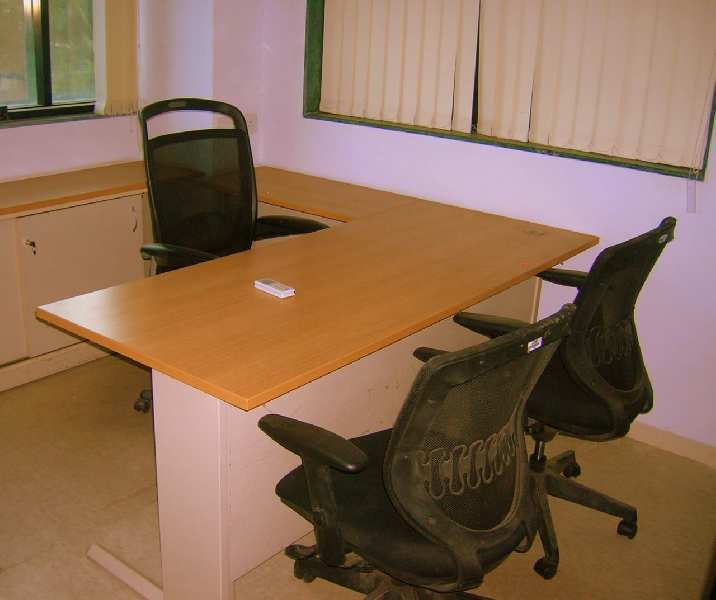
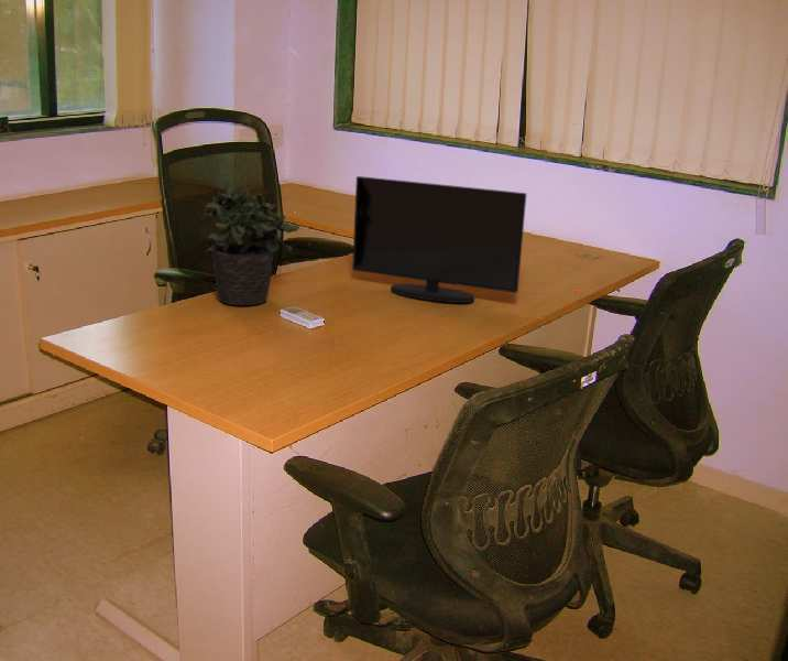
+ potted plant (239, 241)
+ monitor (435, 240)
